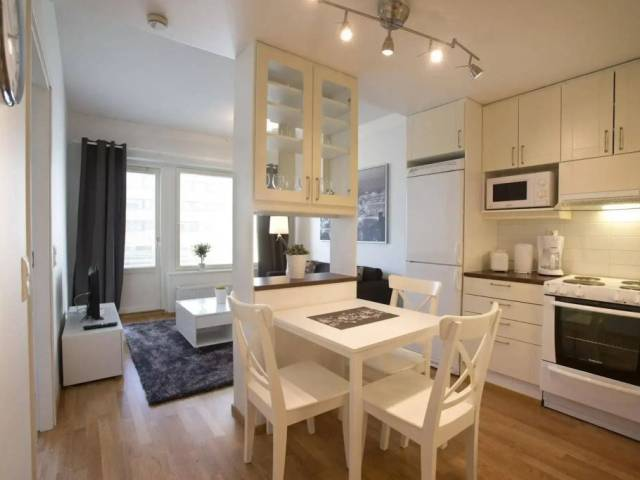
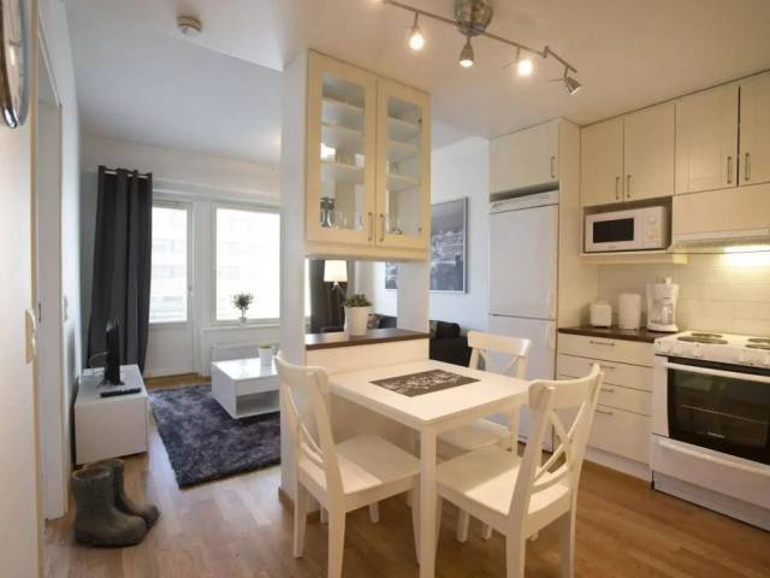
+ boots (116, 499)
